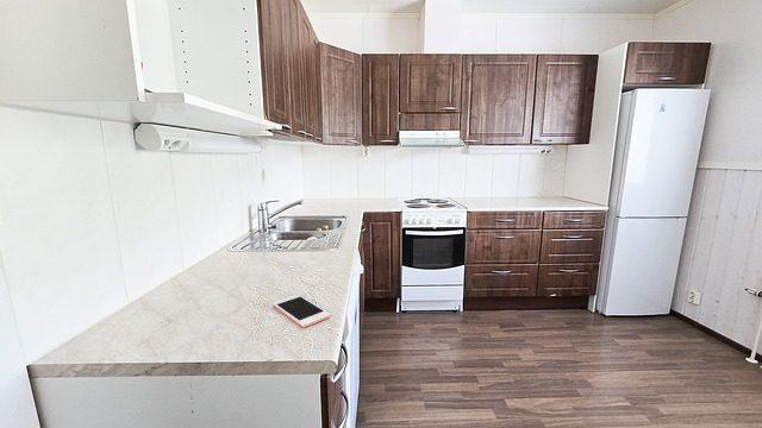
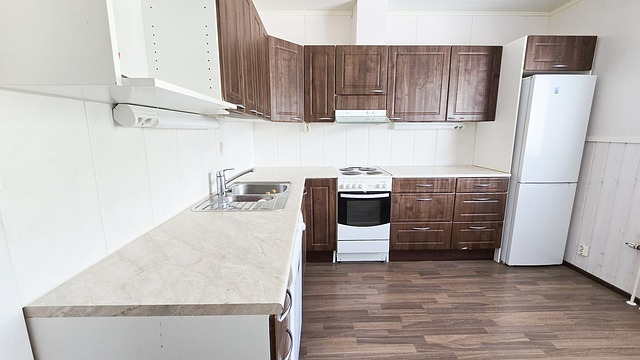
- cell phone (300, 309)
